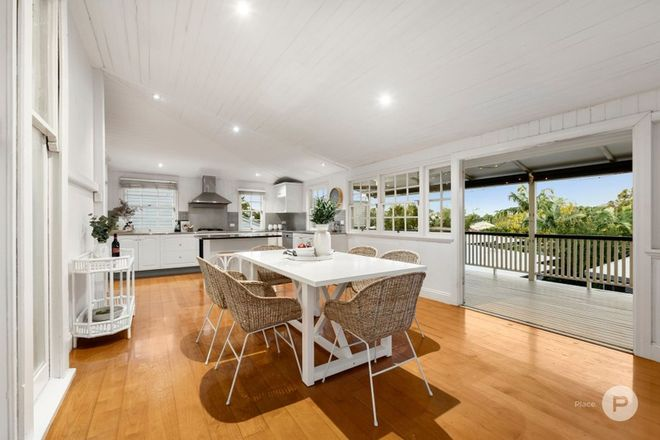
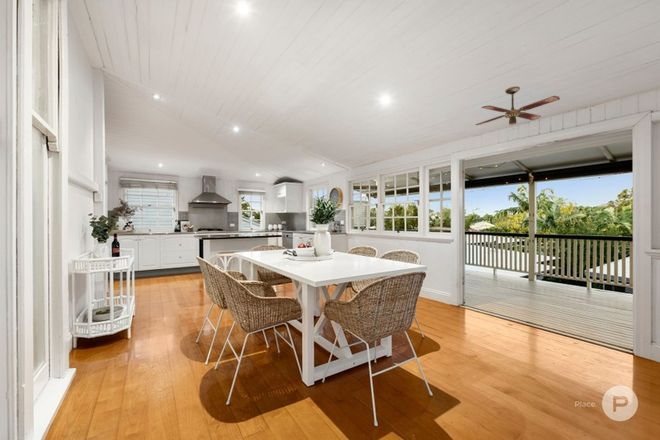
+ ceiling fan (512, 106)
